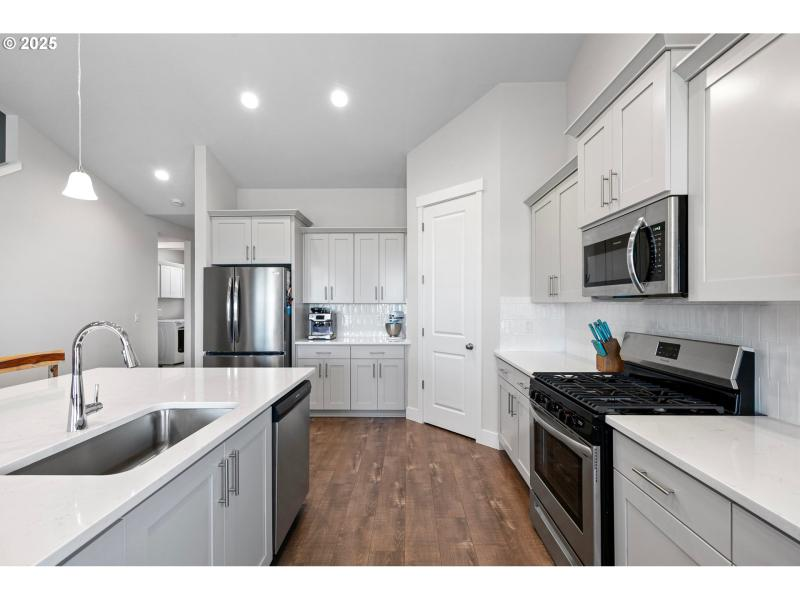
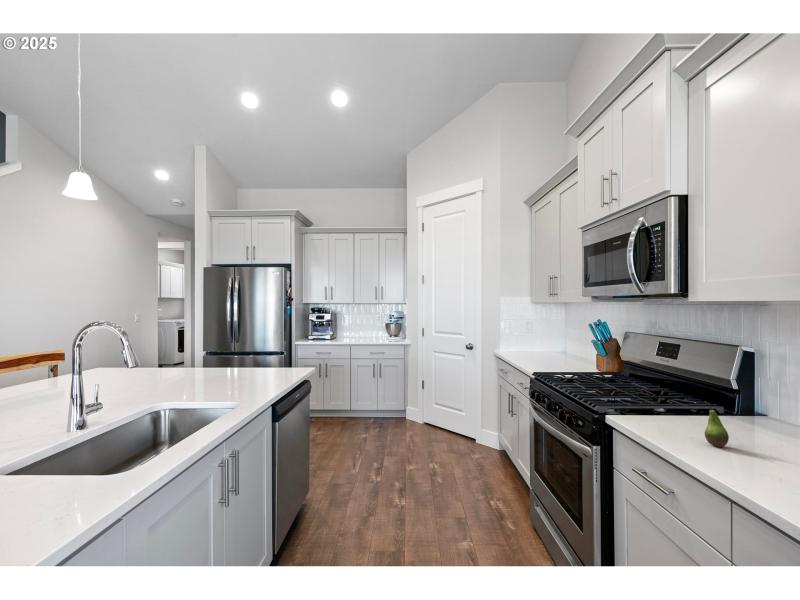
+ fruit (716, 423)
